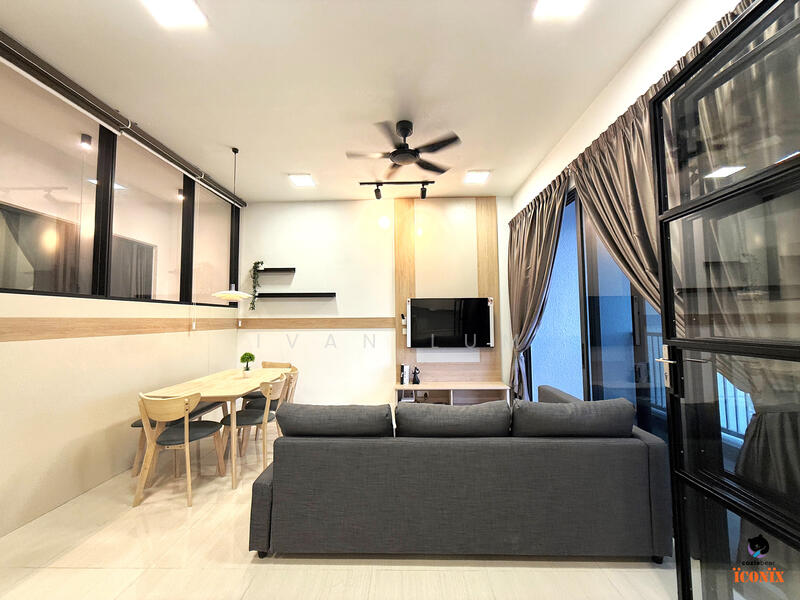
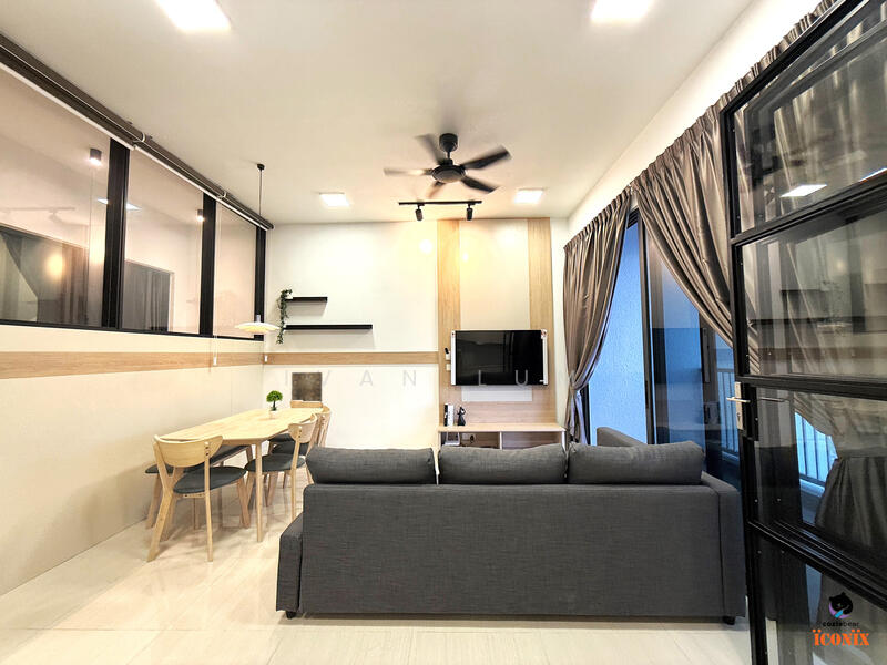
+ wall art (306, 387)
